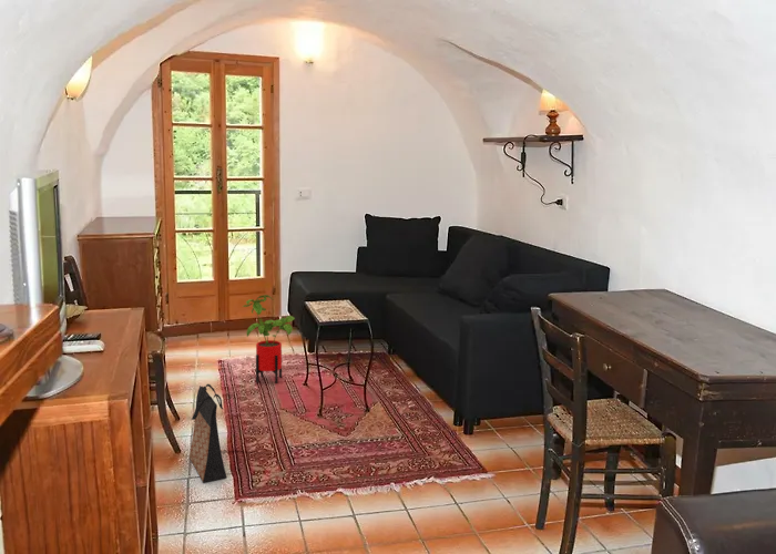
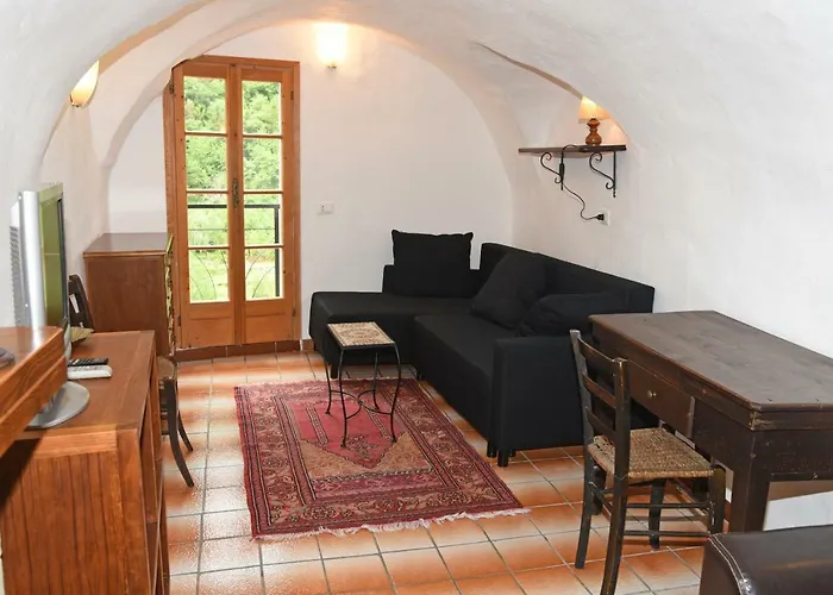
- house plant (267, 338)
- bag (207, 428)
